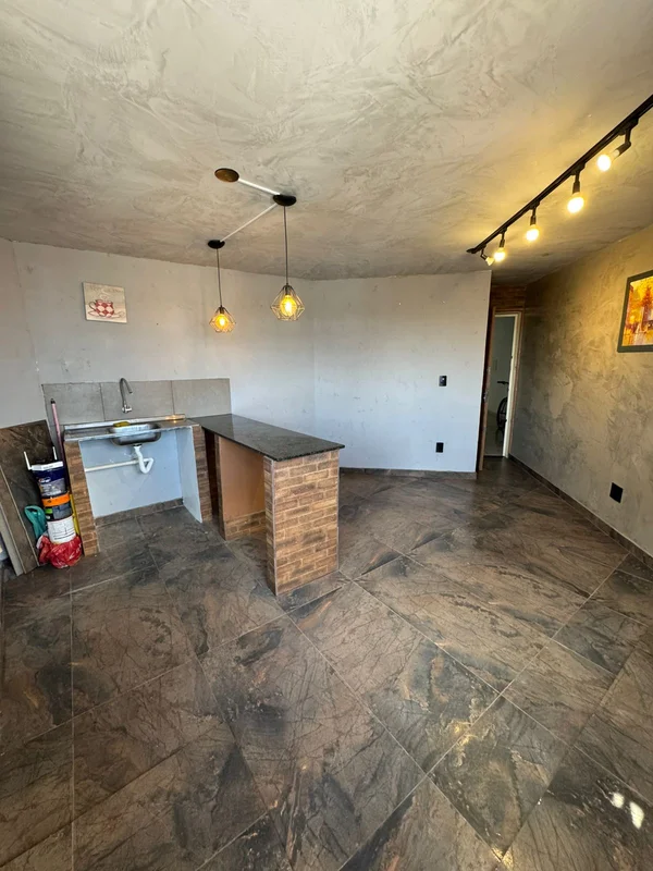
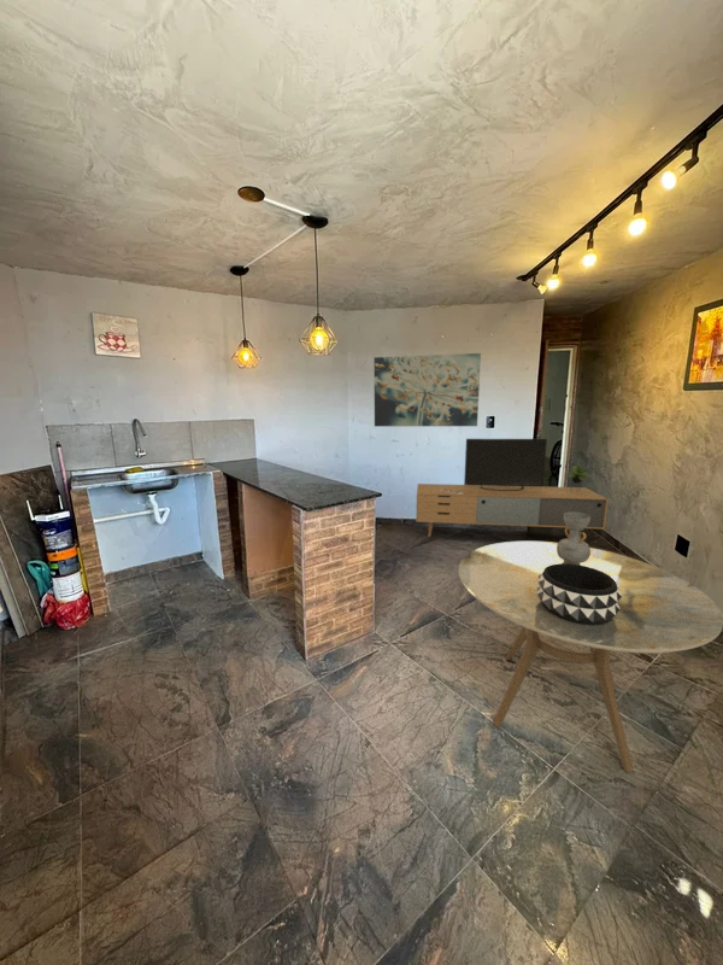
+ decorative bowl (576, 591)
+ wall art (424, 391)
+ media console (502, 489)
+ decorative vase (574, 543)
+ dining table (565, 641)
